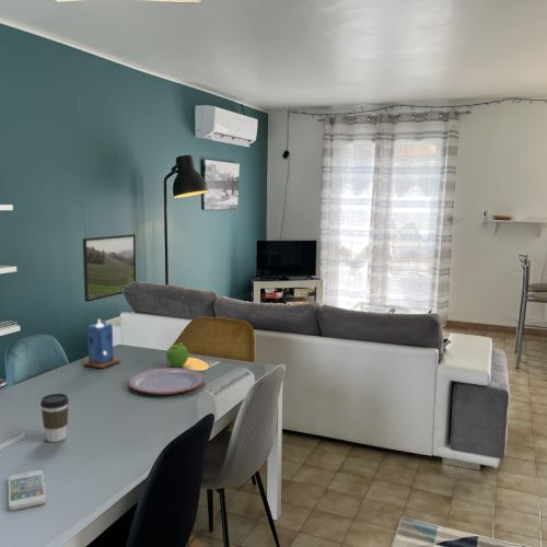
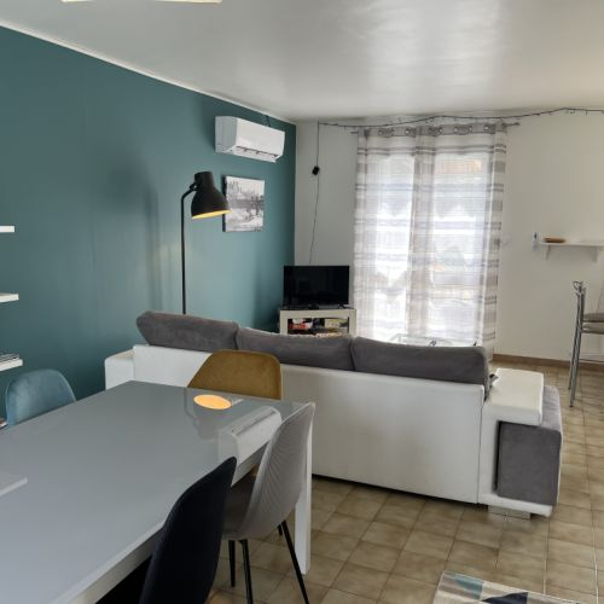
- smartphone (26, 489)
- coffee cup (55, 417)
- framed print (110, 266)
- plate (166, 382)
- fruit (177, 354)
- candle (101, 340)
